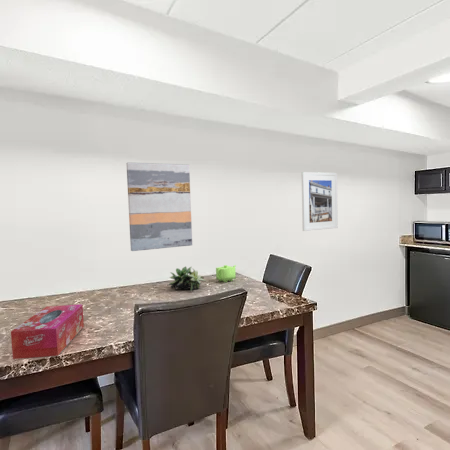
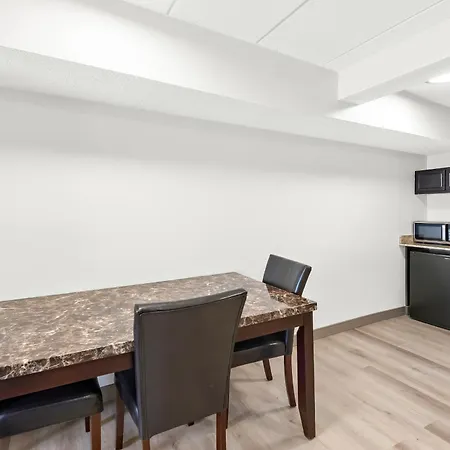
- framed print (320, 201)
- succulent plant (187, 277)
- wall art (161, 206)
- teapot (227, 272)
- tissue box (51, 328)
